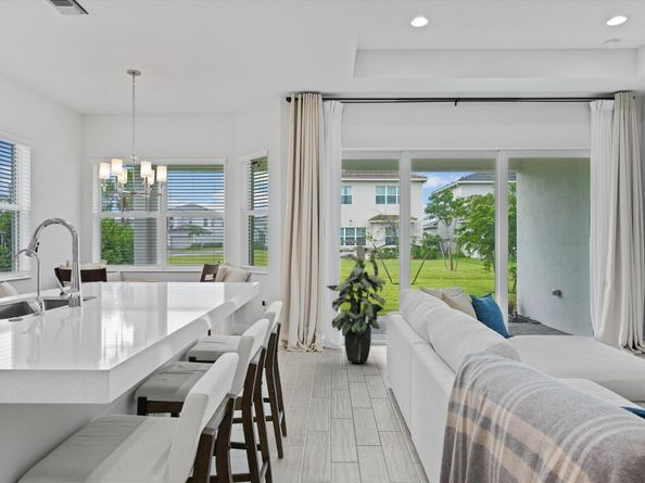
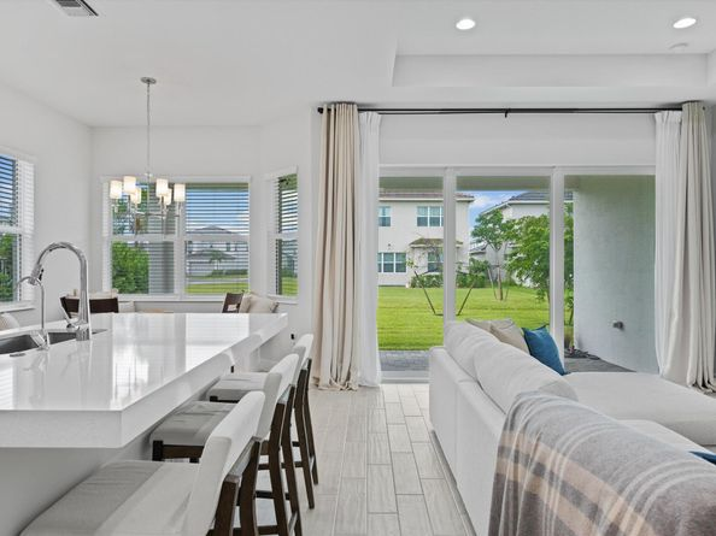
- indoor plant (355, 300)
